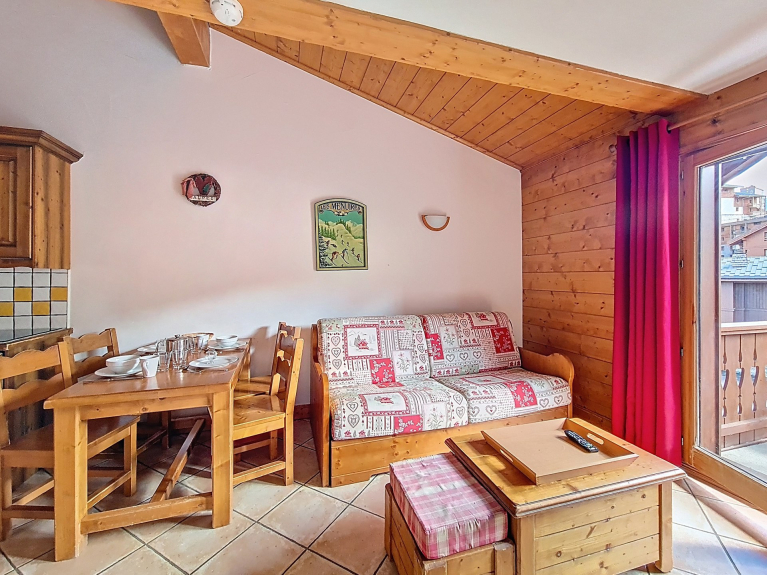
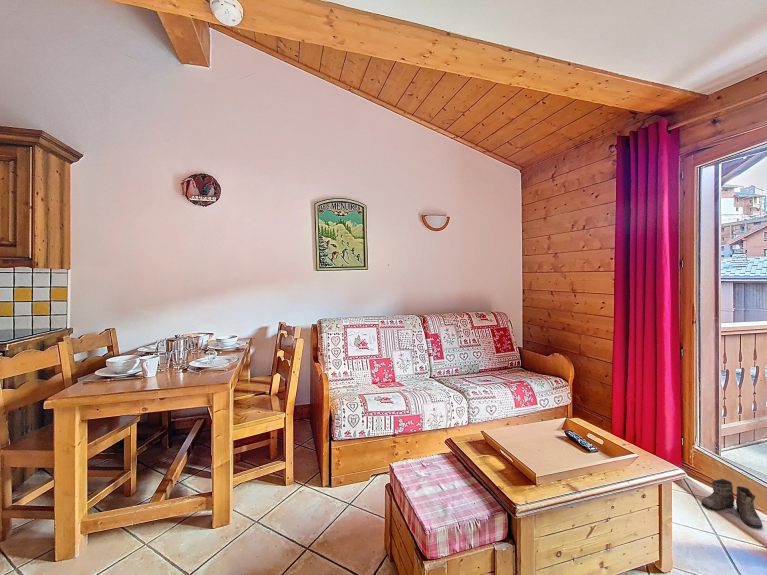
+ boots (730, 498)
